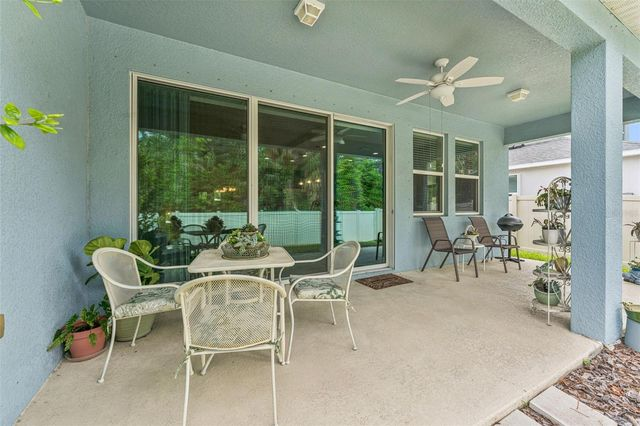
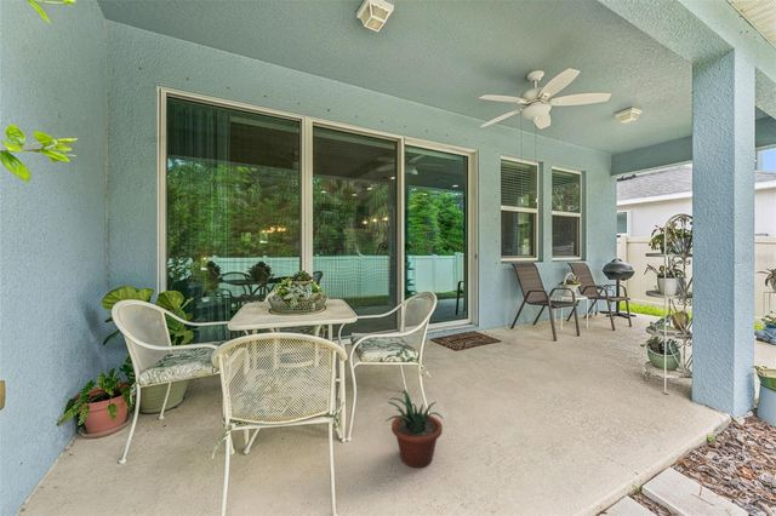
+ potted plant (412, 430)
